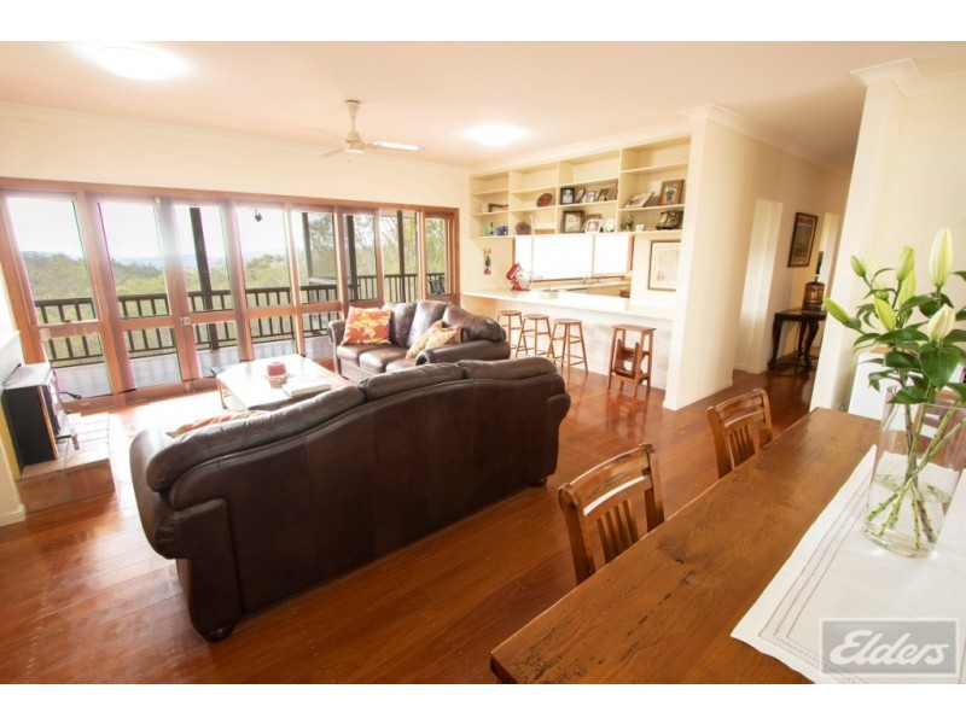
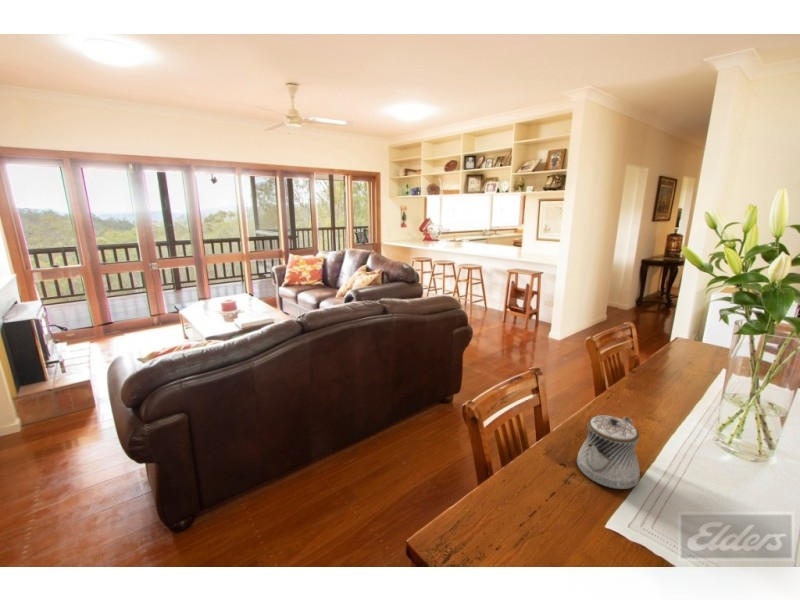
+ teapot (609, 447)
